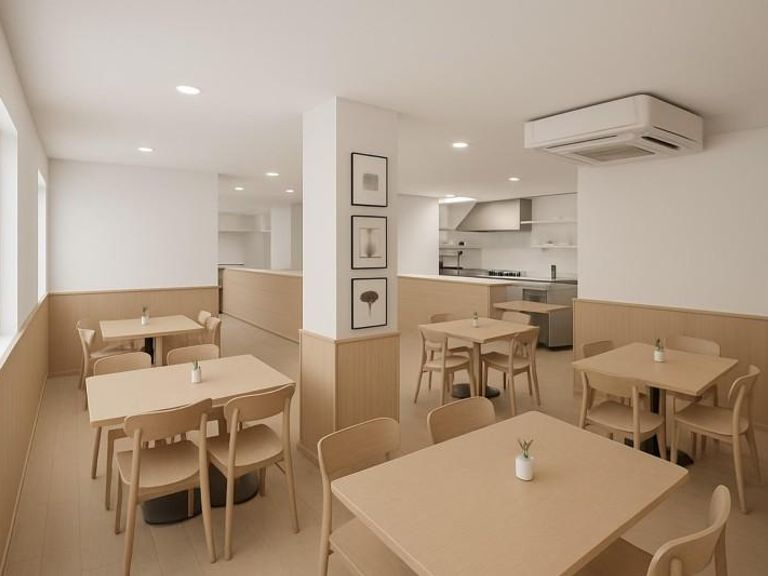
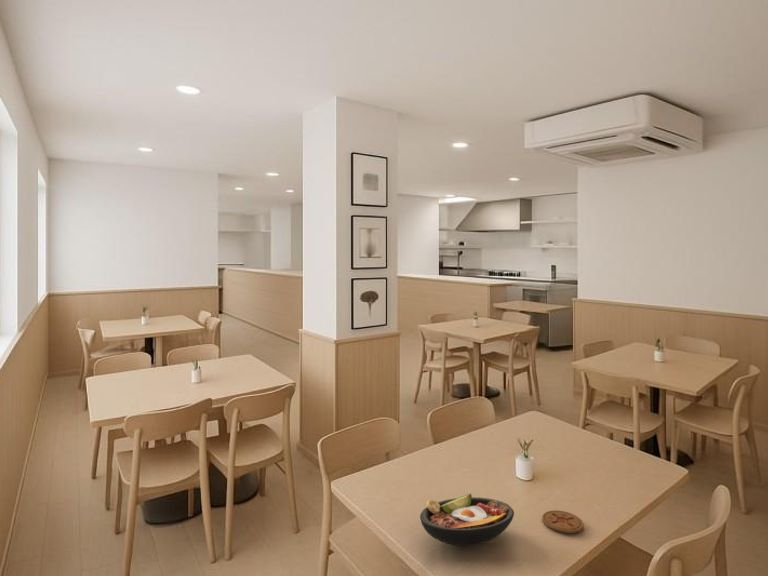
+ coaster (562, 521)
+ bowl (467, 522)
